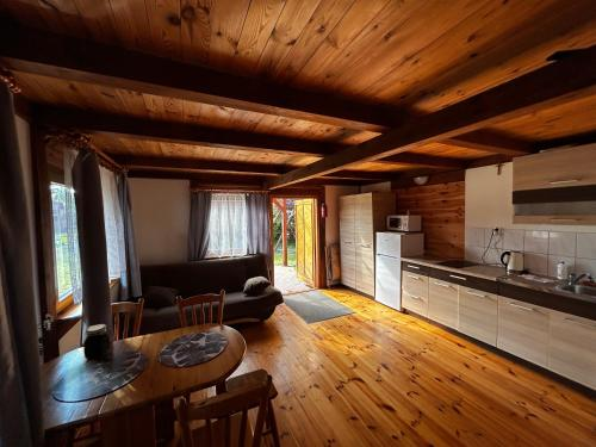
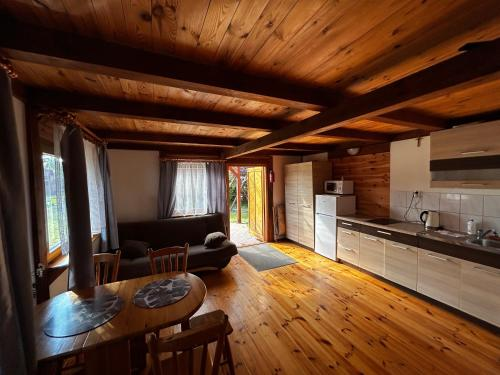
- jar (97, 341)
